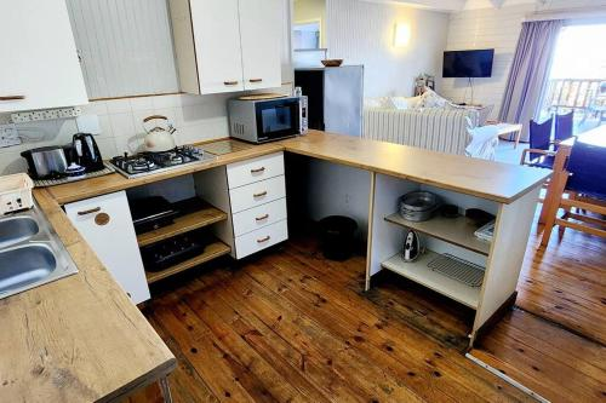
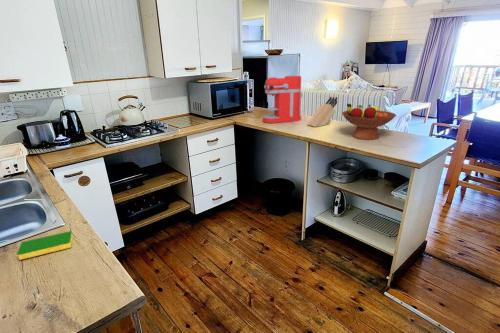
+ dish sponge (46, 244)
+ coffee maker (281, 99)
+ knife block (323, 111)
+ fruit bowl (367, 121)
